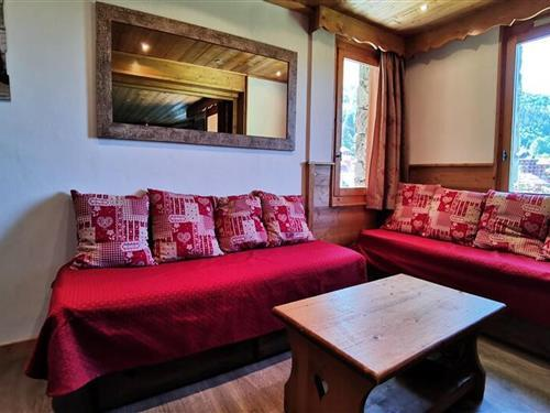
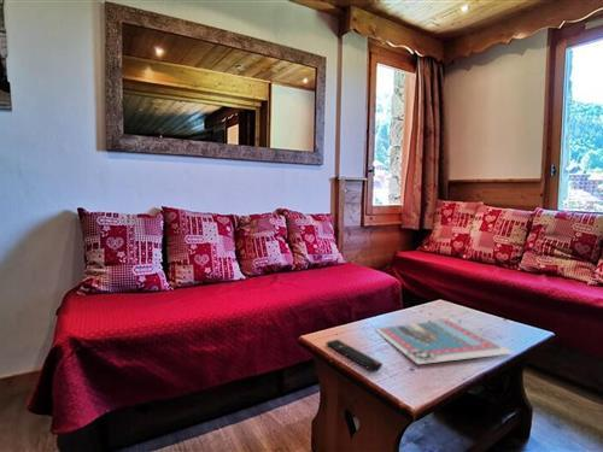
+ remote control (352, 354)
+ postcard (422, 329)
